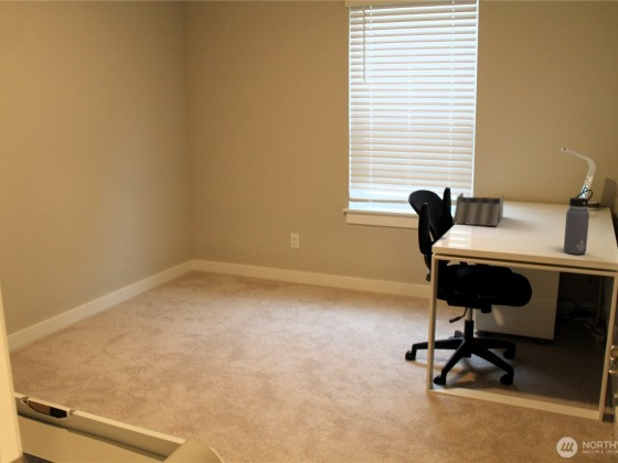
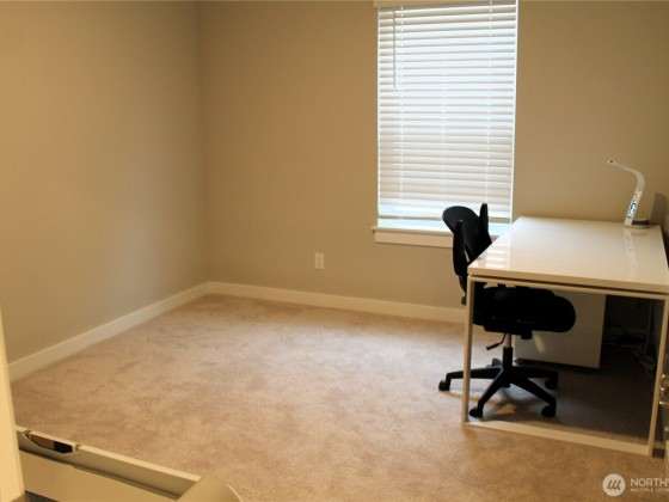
- desk organizer (479, 207)
- water bottle (577, 220)
